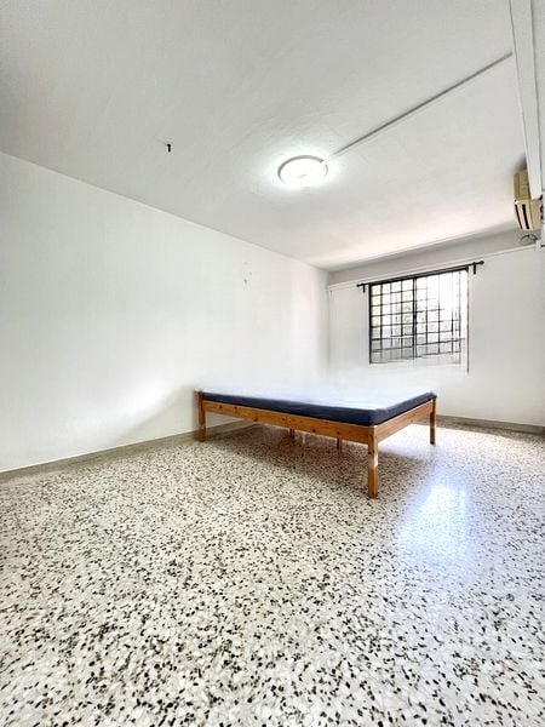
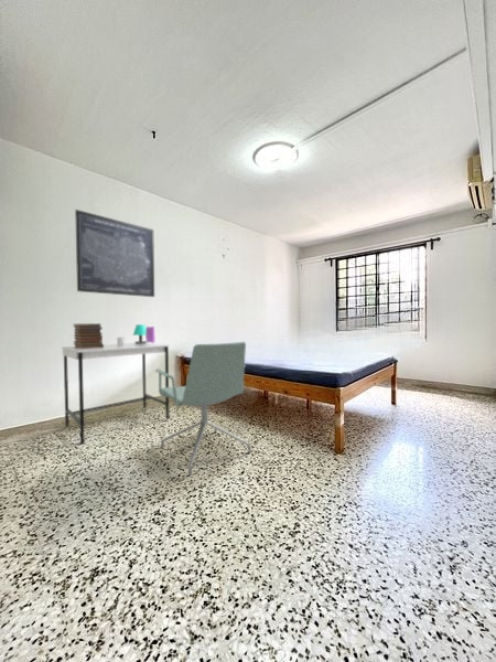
+ table lamp (136, 334)
+ office chair (204, 396)
+ wall art (118, 257)
+ desk (119, 402)
+ book stack (87, 334)
